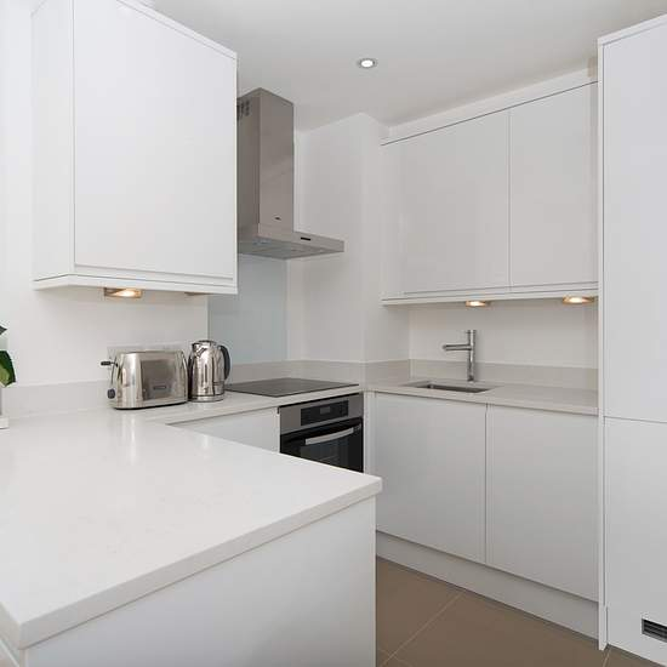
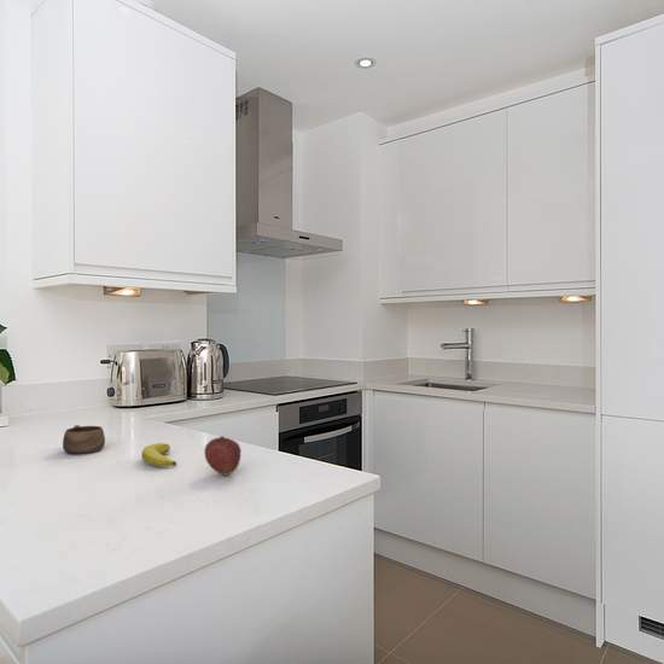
+ cup (83, 437)
+ banana (158, 453)
+ fruit (222, 455)
